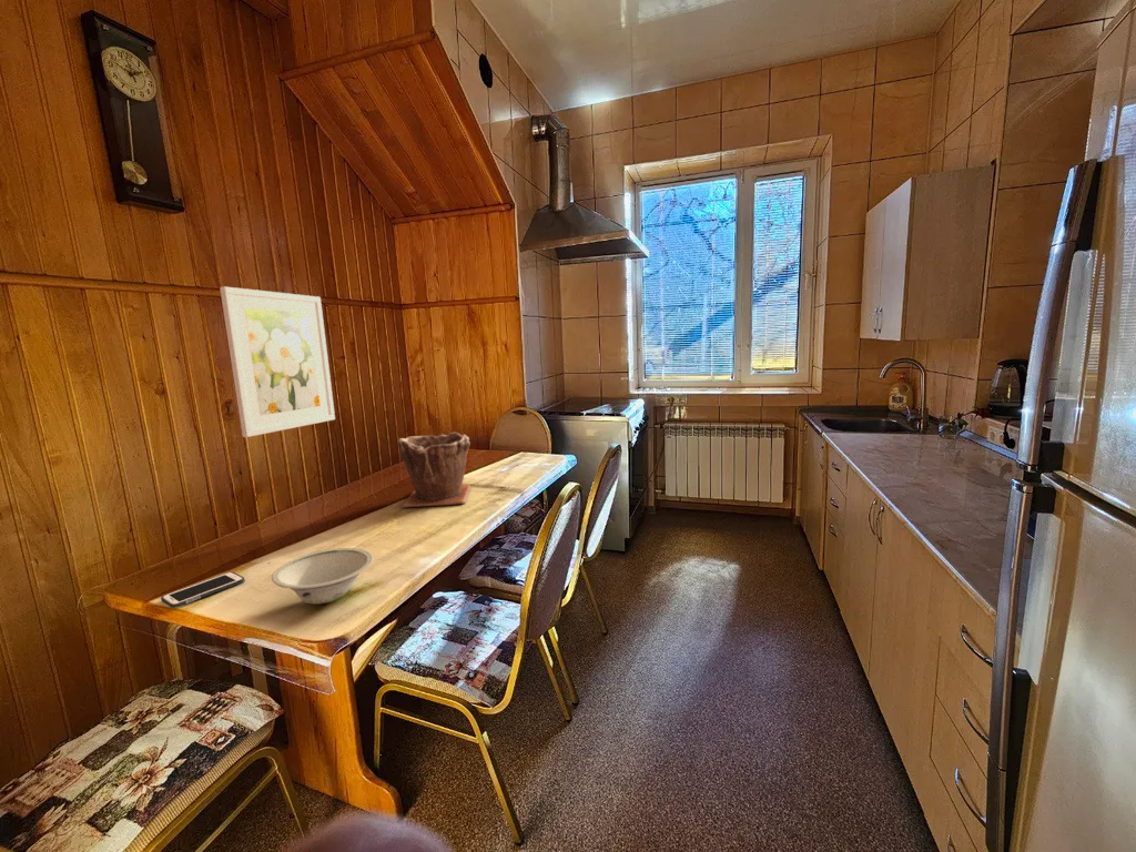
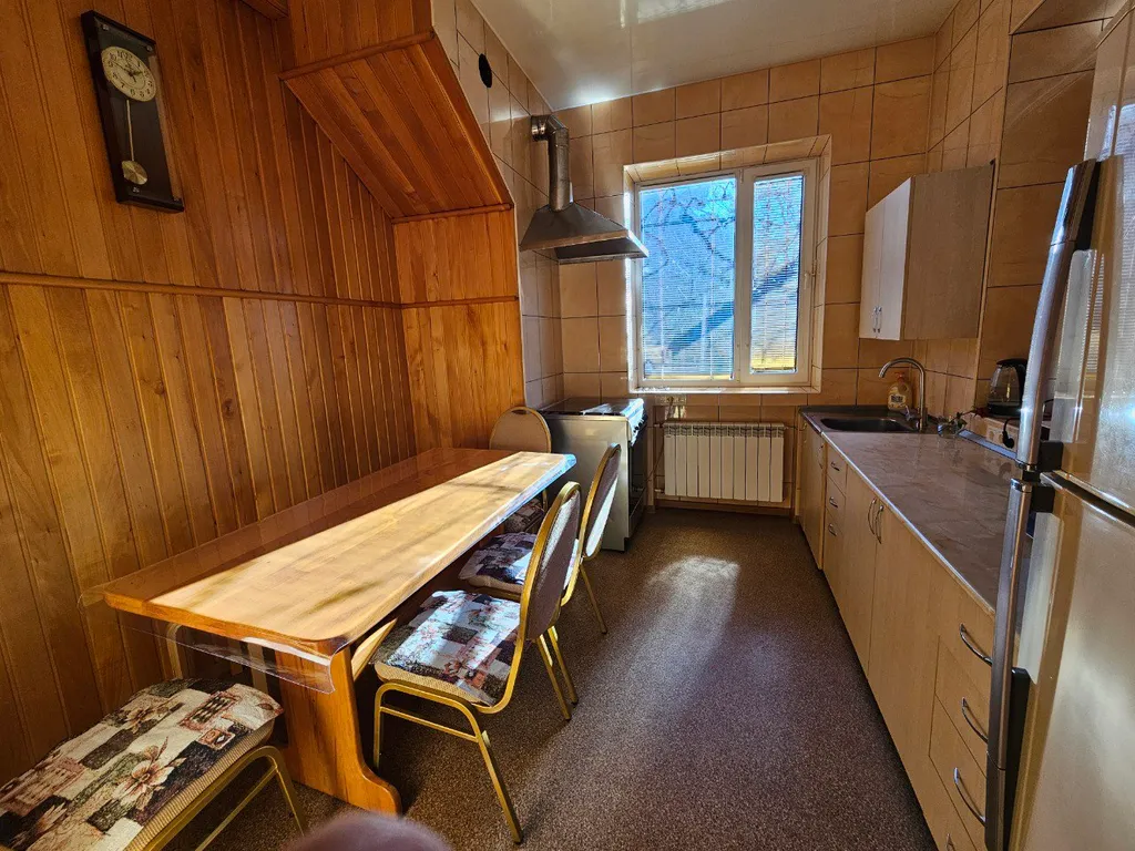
- bowl (326, 581)
- plant pot (436, 466)
- cell phone (204, 588)
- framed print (284, 361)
